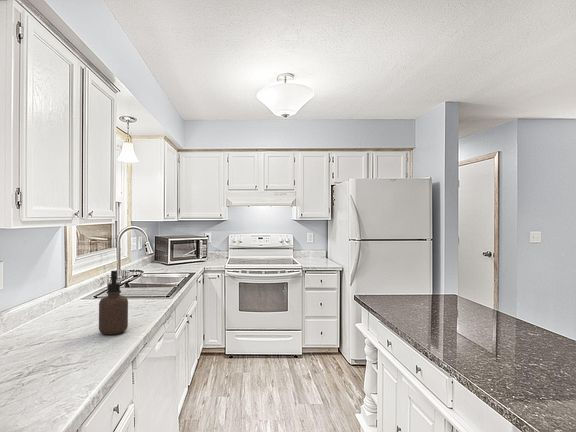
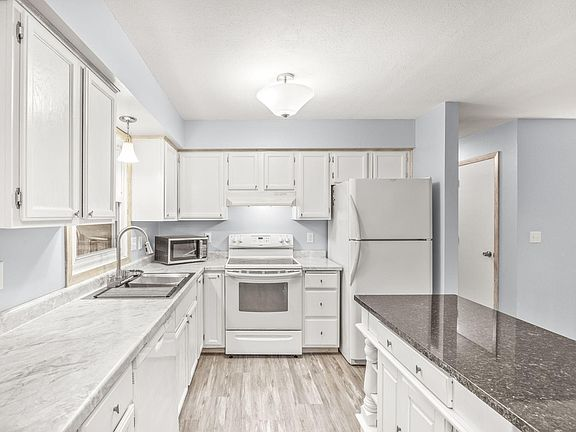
- soap dispenser (113, 301)
